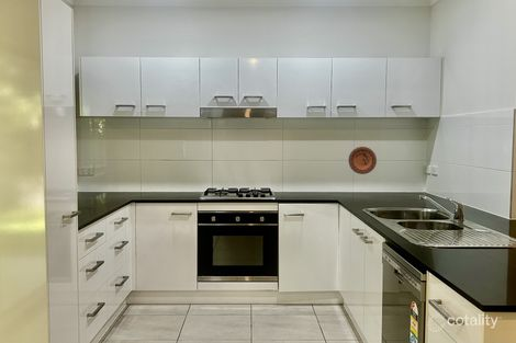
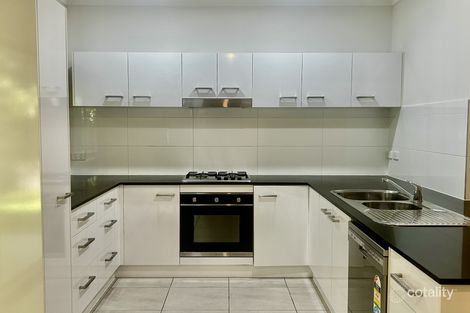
- decorative plate (362, 160)
